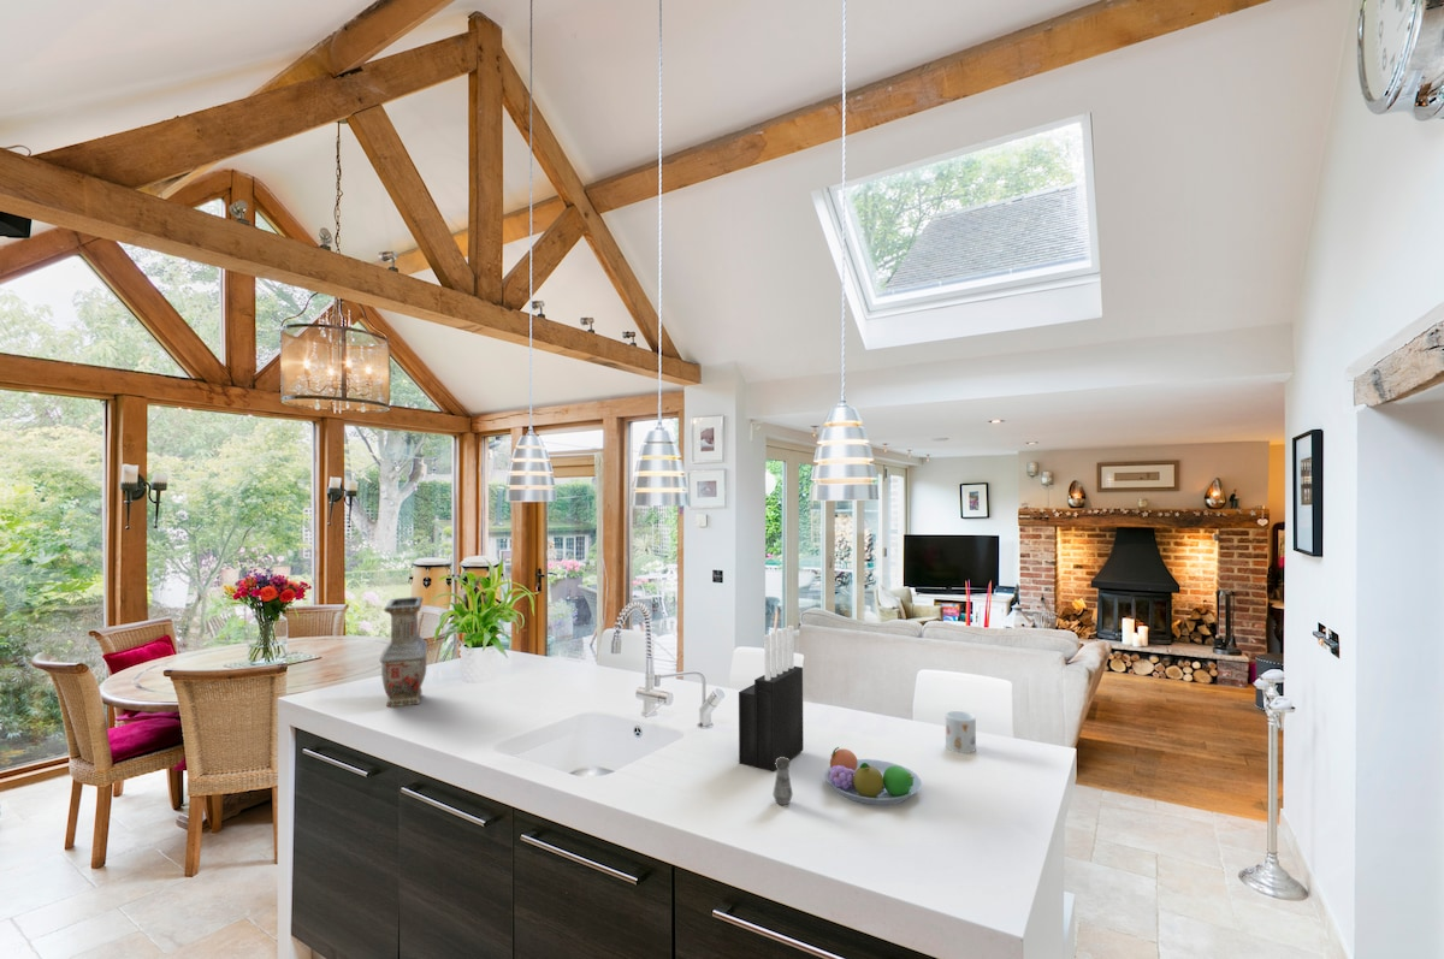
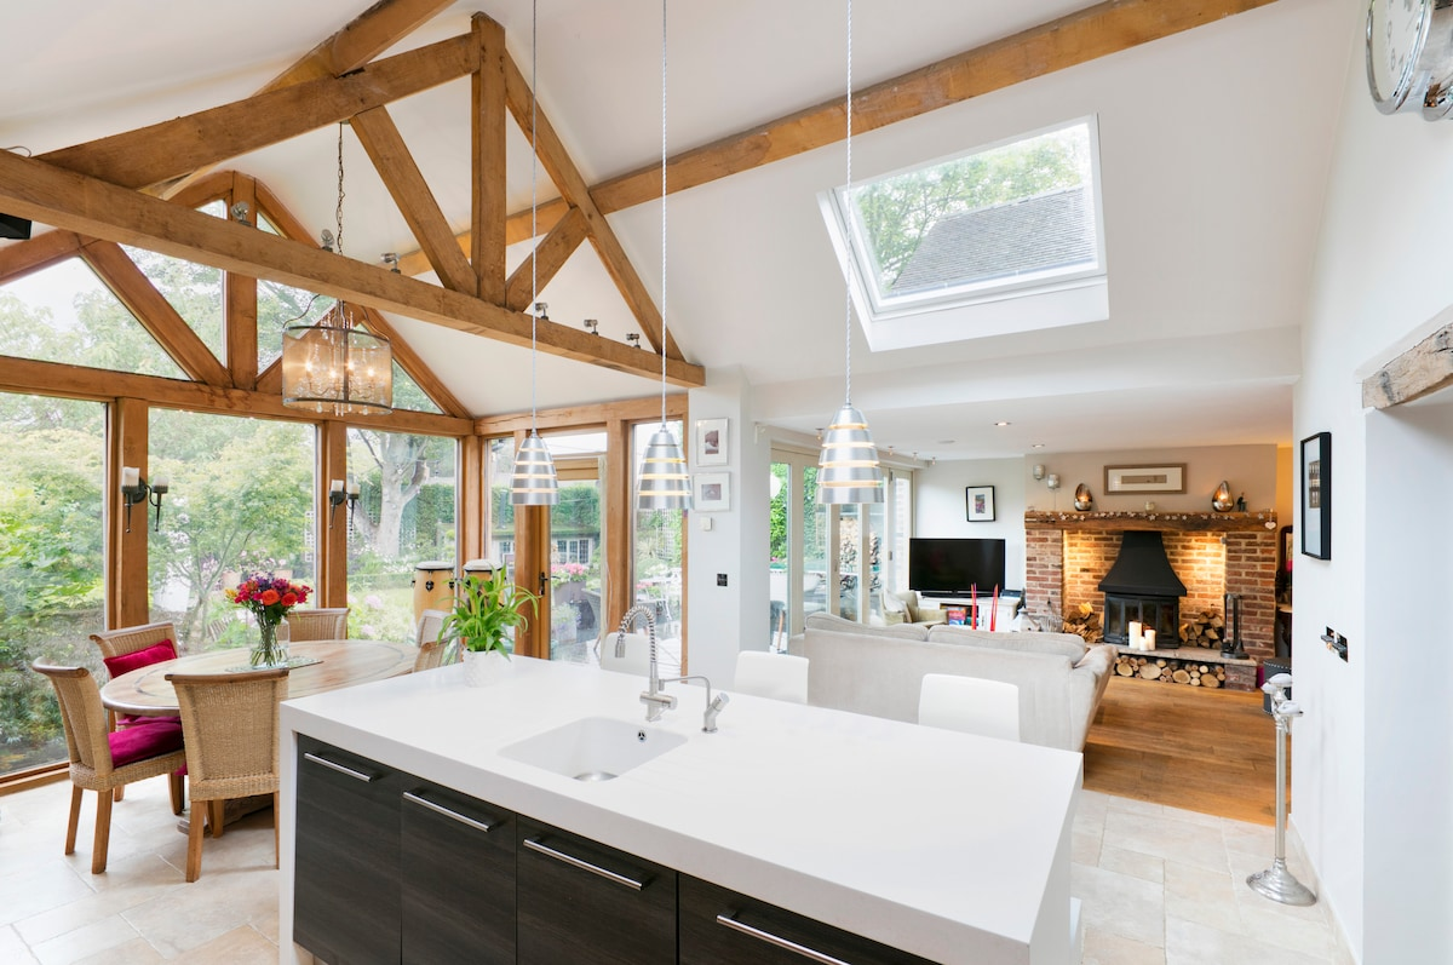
- fruit bowl (874, 770)
- knife block (768, 692)
- salt shaker (782, 780)
- vase (404, 650)
- mug (961, 729)
